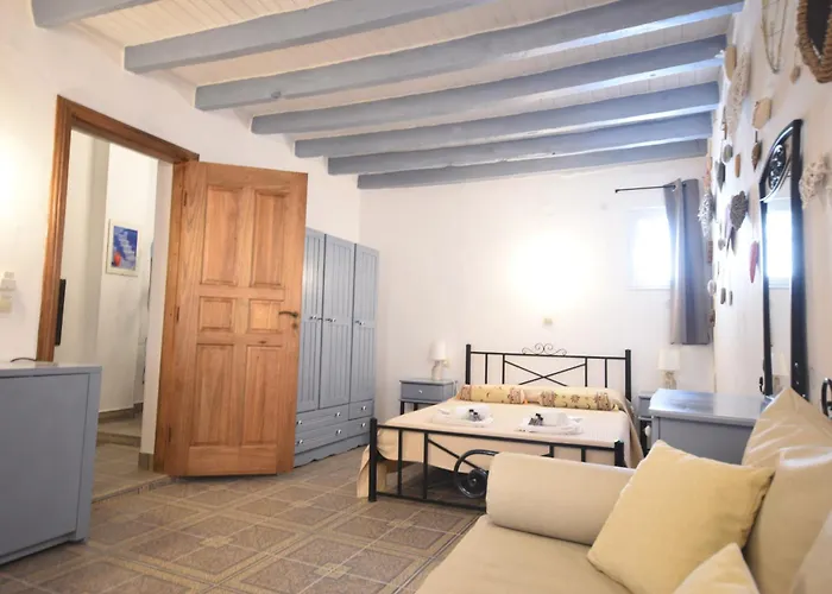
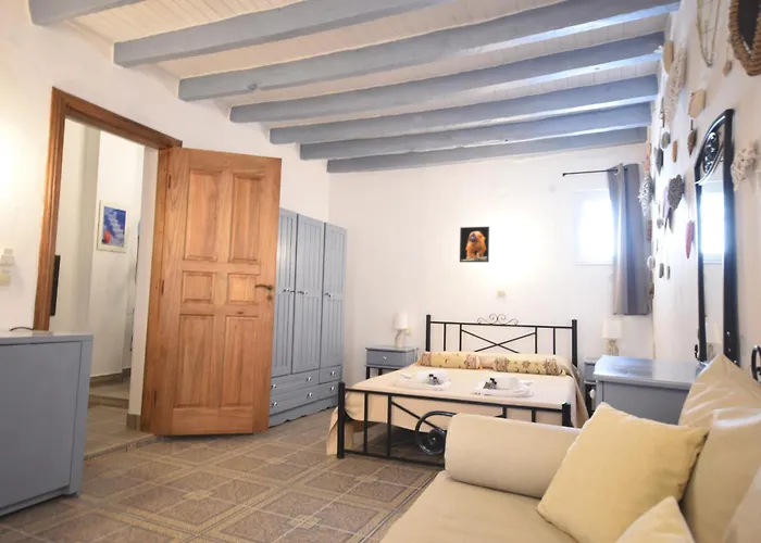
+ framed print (474, 244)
